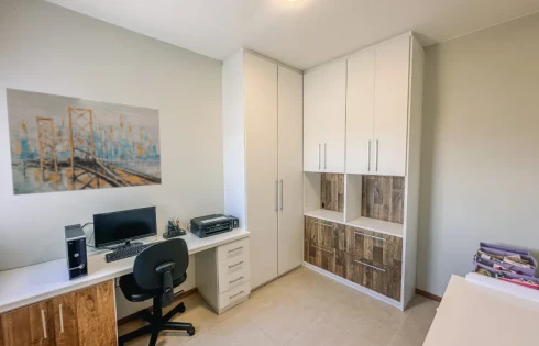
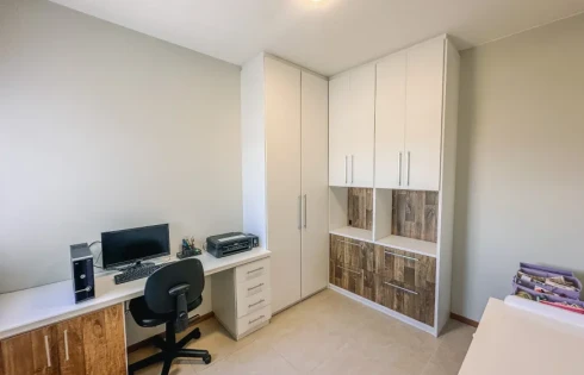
- wall art (98, 145)
